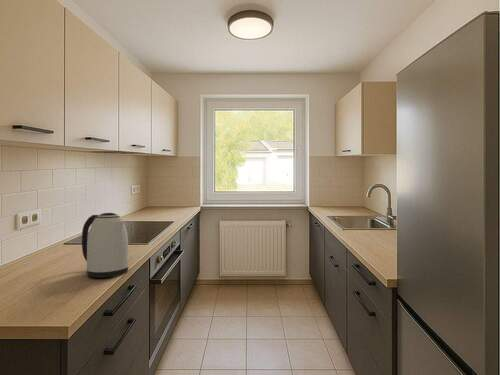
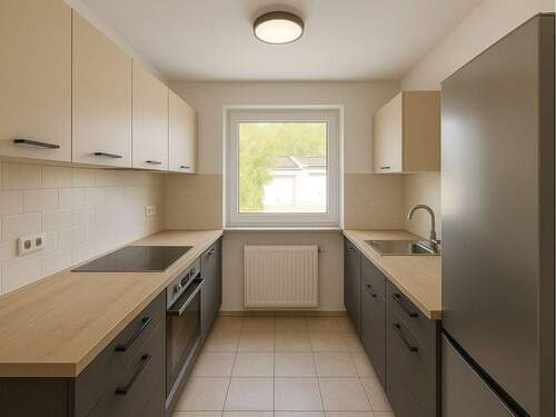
- kettle (102, 242)
